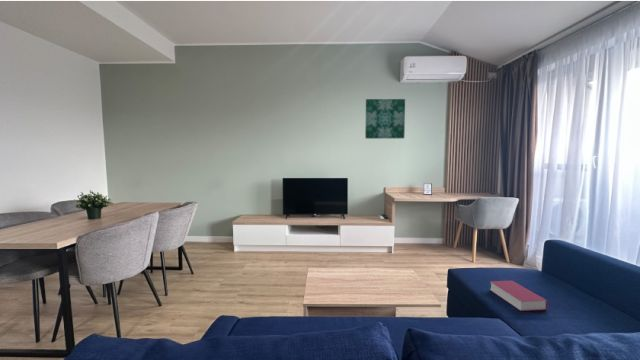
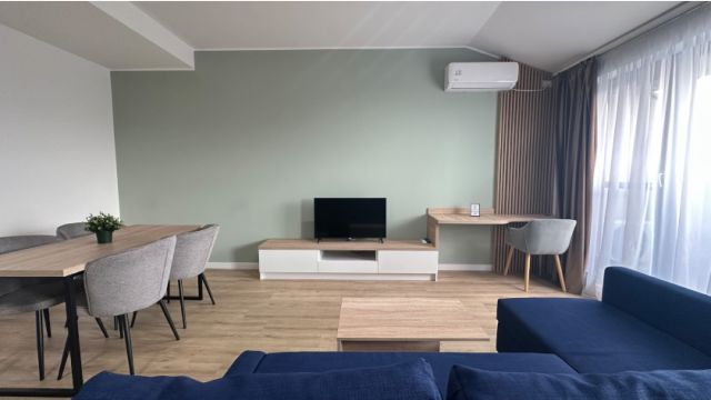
- wall art (385, 119)
- book (516, 294)
